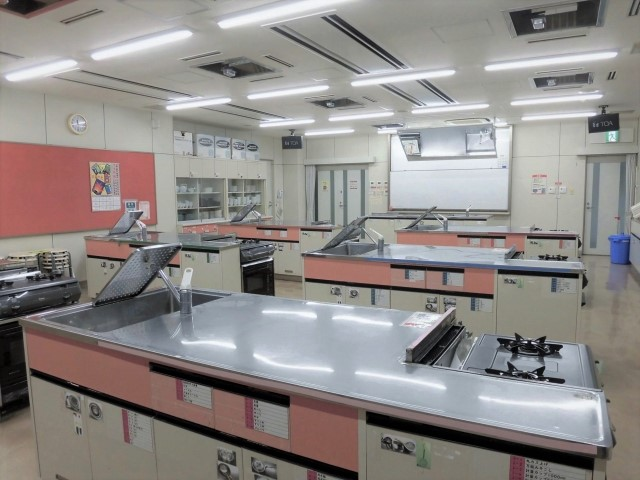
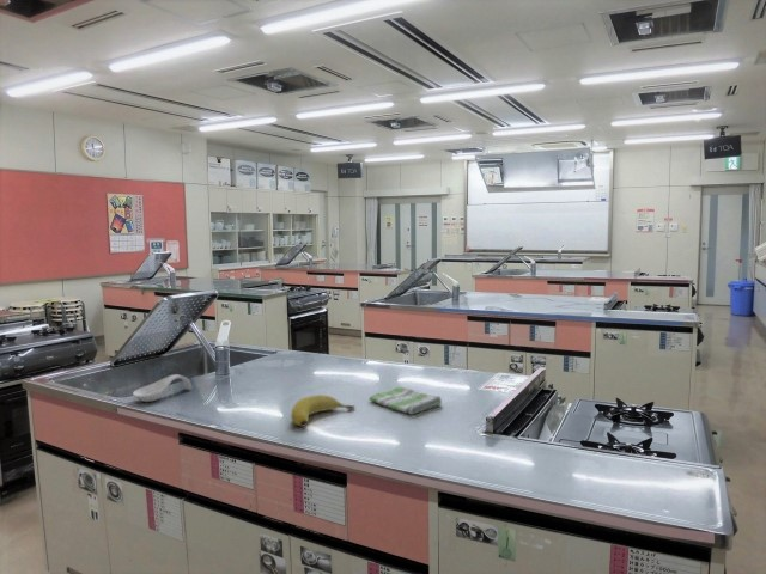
+ dish towel (405, 398)
+ banana (322, 409)
+ spoon rest (163, 386)
